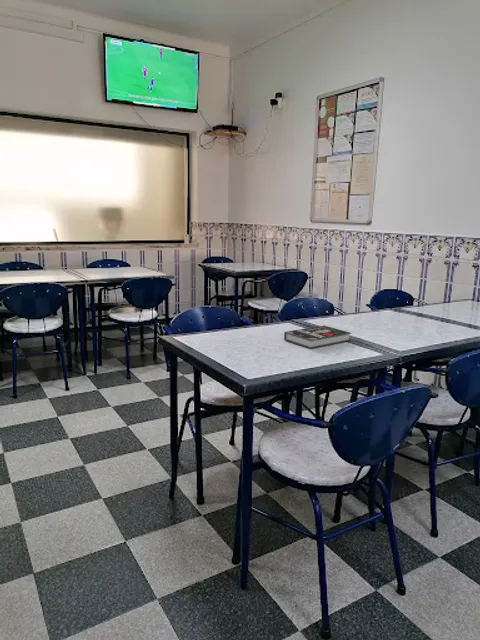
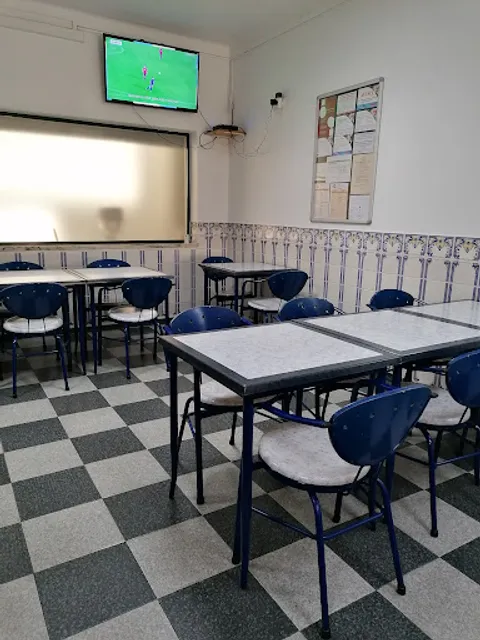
- book (317, 336)
